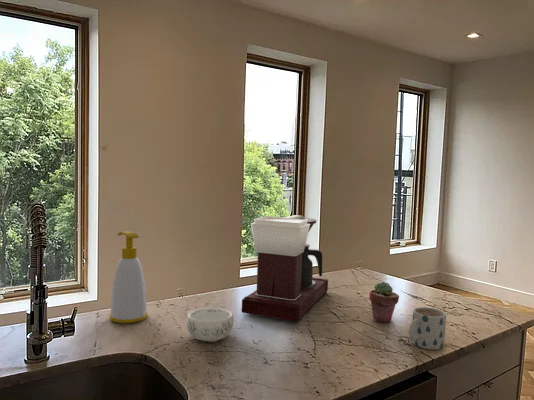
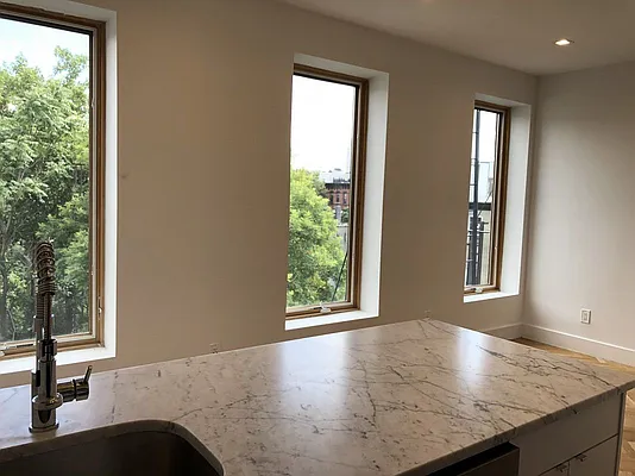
- potted succulent (383, 300)
- coffee maker (290, 259)
- soap bottle (128, 275)
- mug (424, 329)
- decorative bowl (210, 323)
